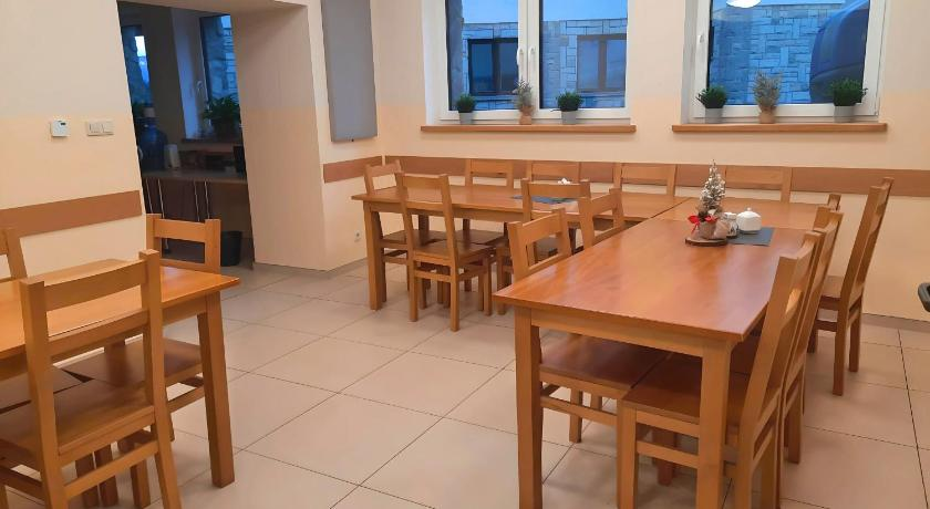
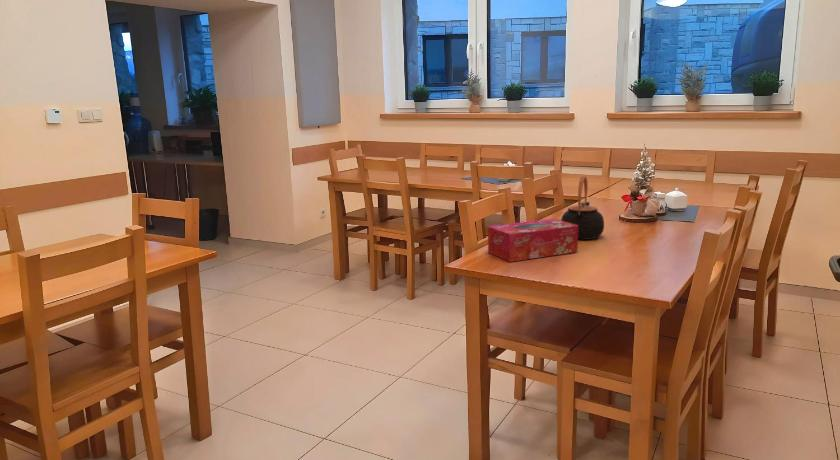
+ teapot (583, 205)
+ tissue box (532, 239)
